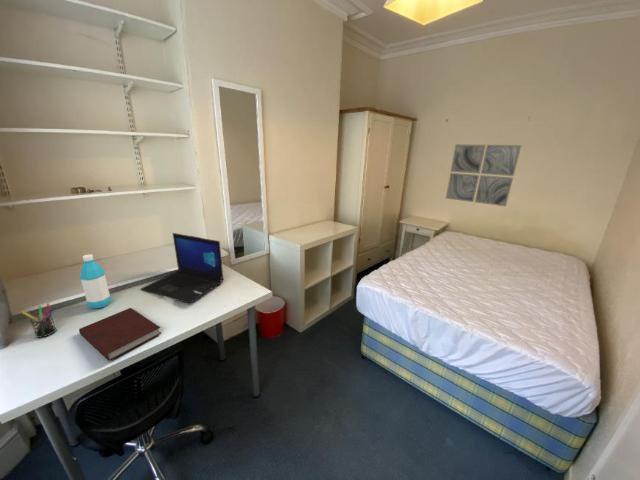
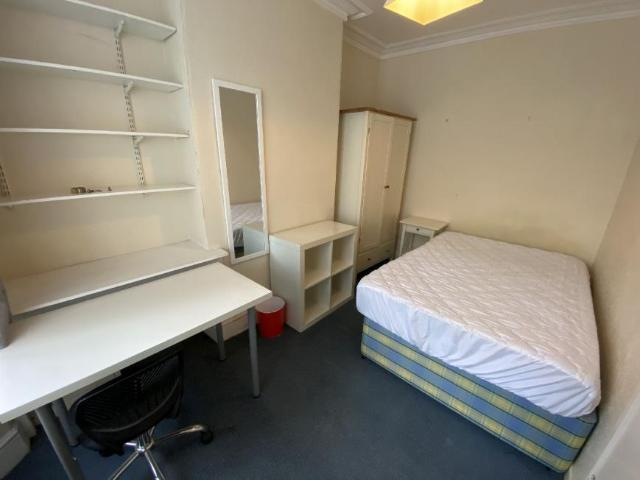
- notebook (120, 331)
- wall art (479, 173)
- laptop (181, 265)
- water bottle (94, 281)
- pen holder (42, 318)
